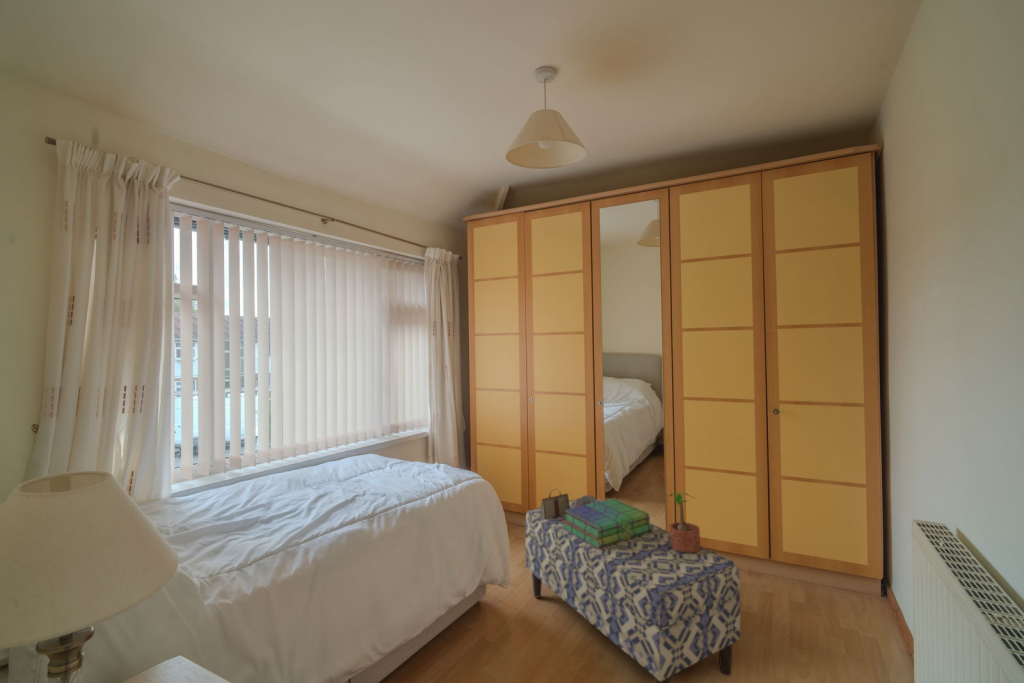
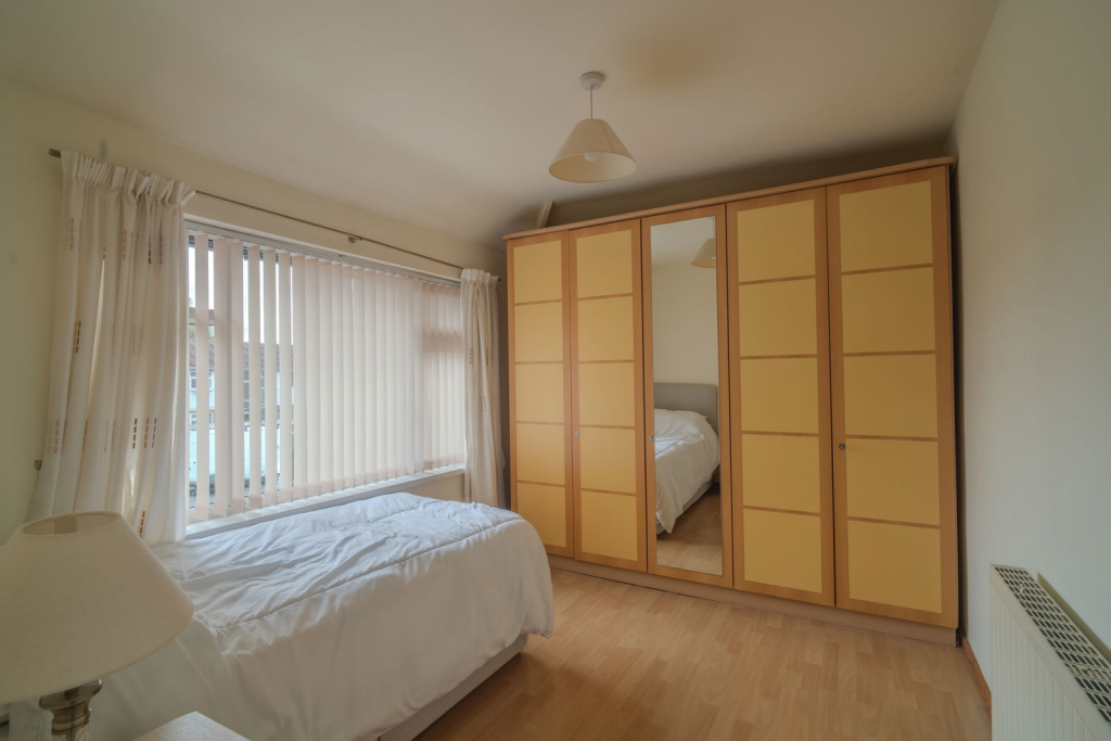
- handbag (568, 498)
- potted plant (683, 521)
- bench (617, 581)
- stack of books (606, 520)
